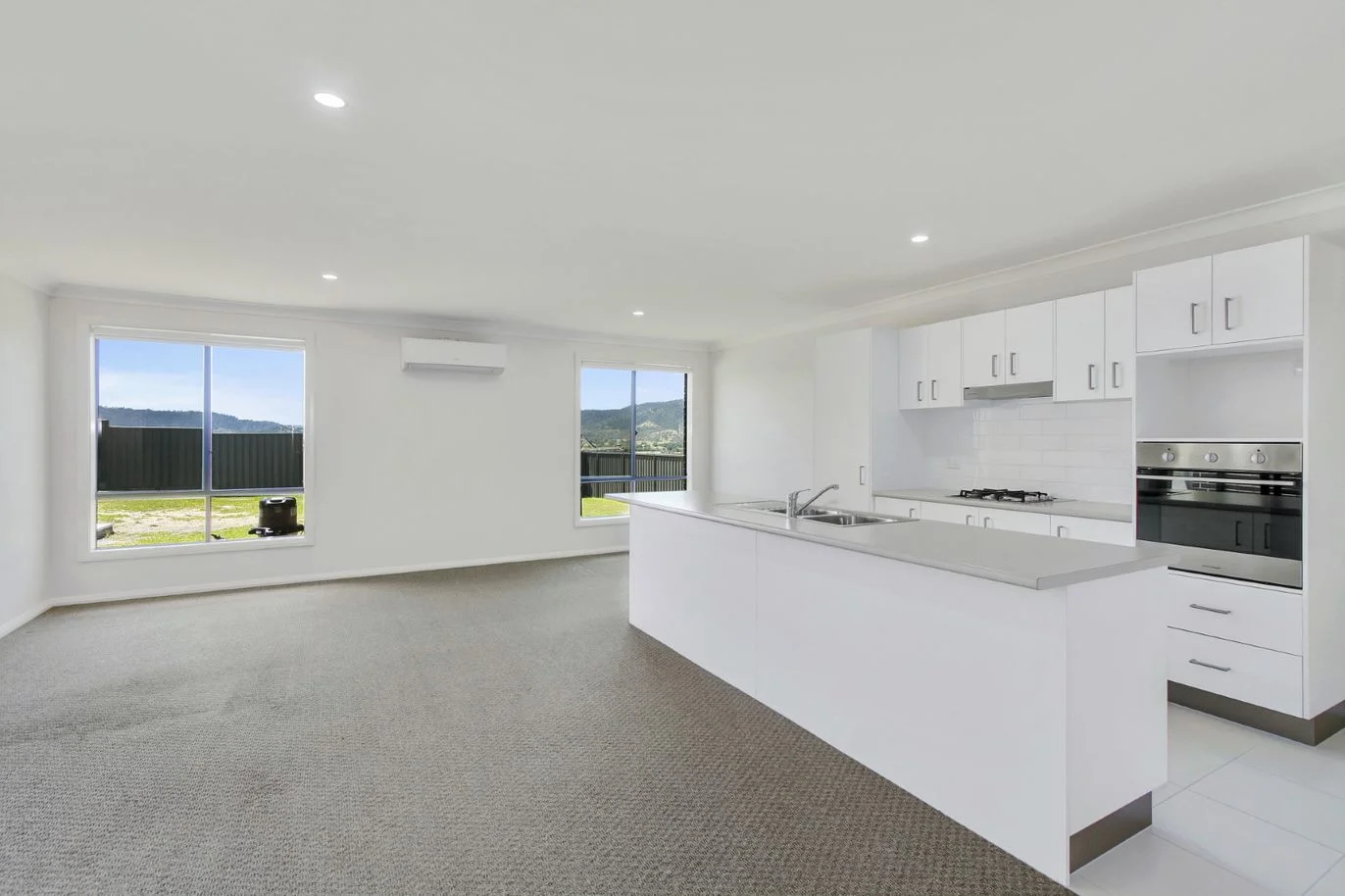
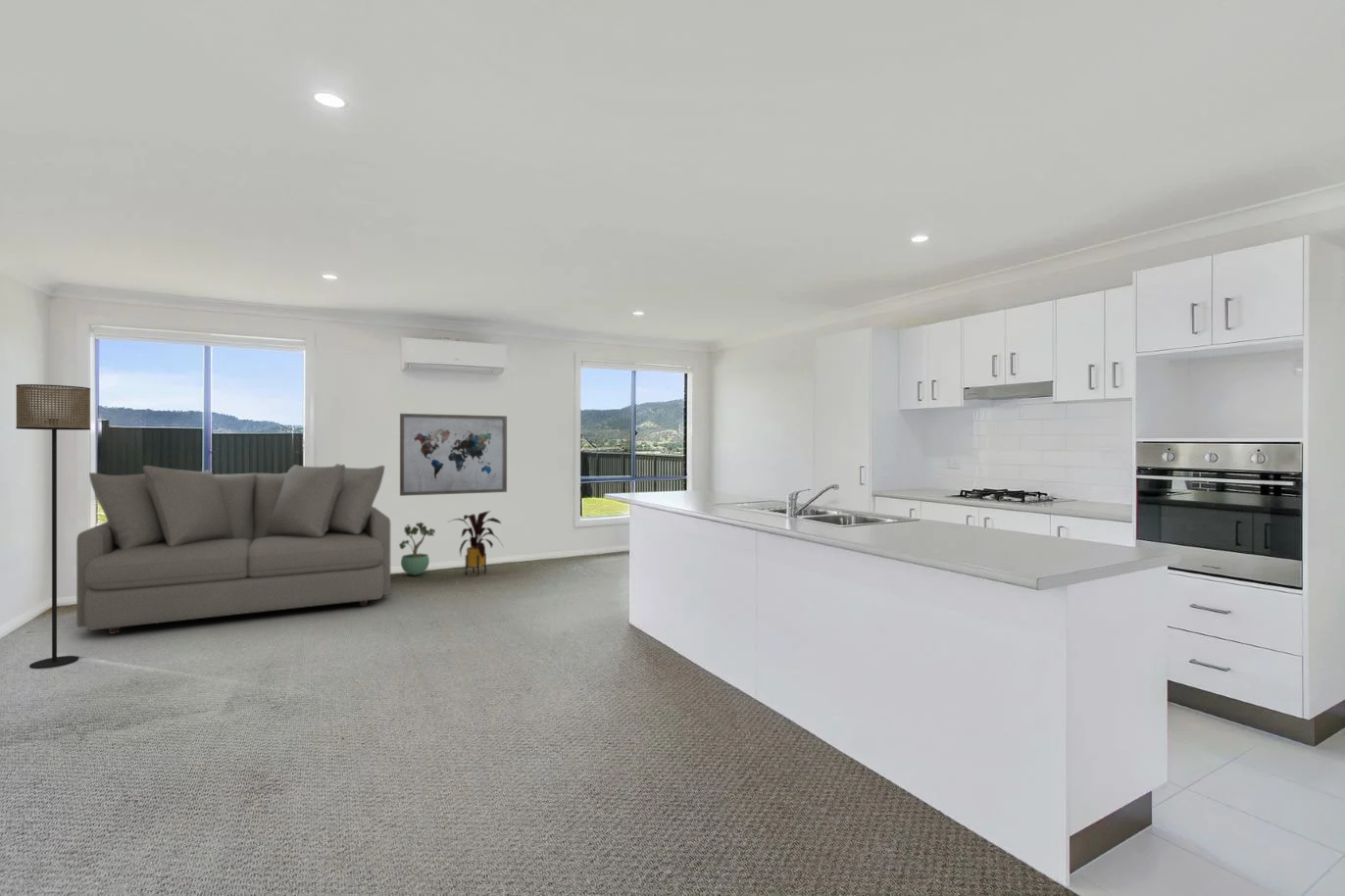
+ house plant (473, 542)
+ sofa (252, 533)
+ floor lamp (54, 524)
+ potted plant (417, 548)
+ wall art (455, 454)
